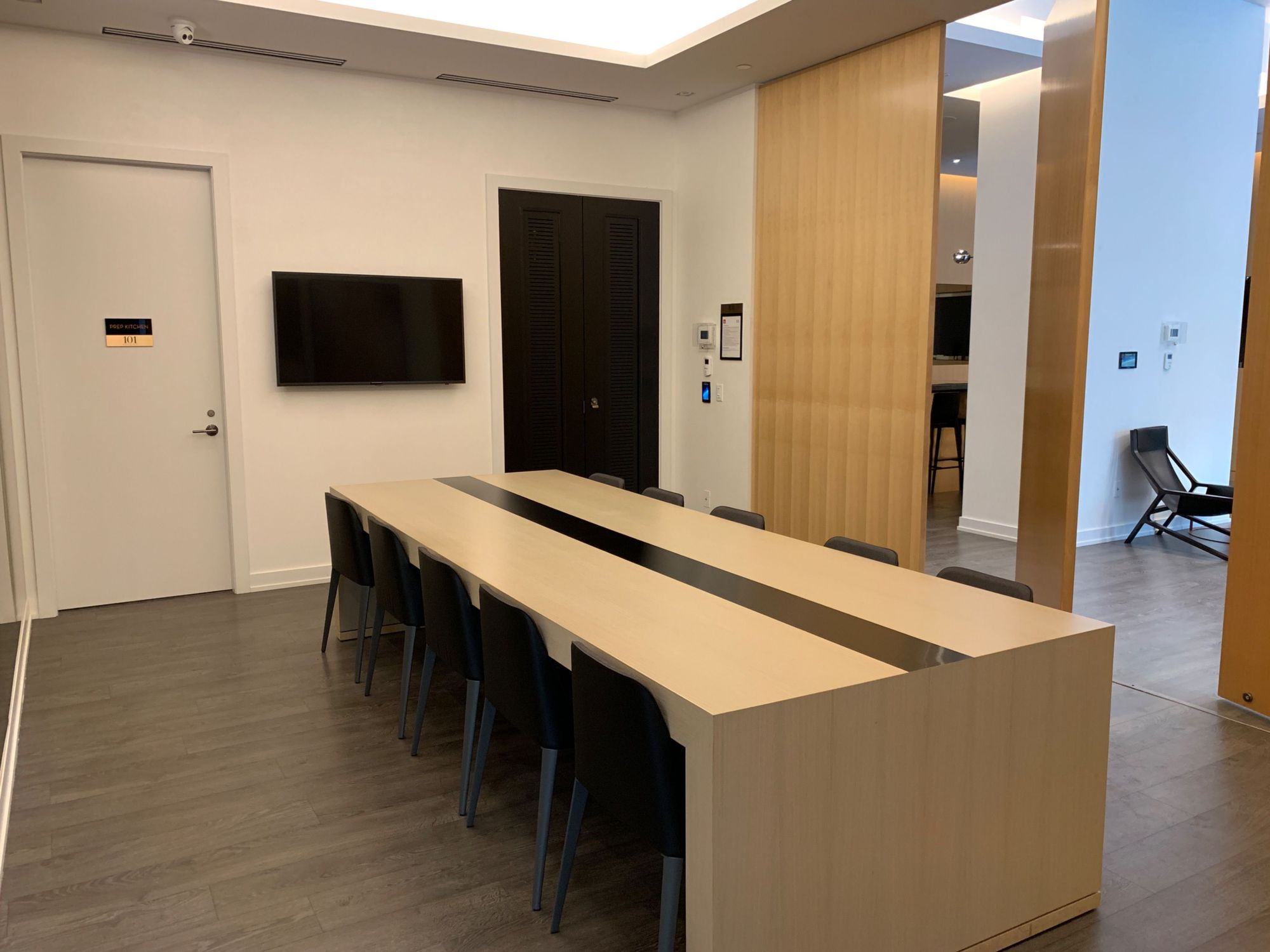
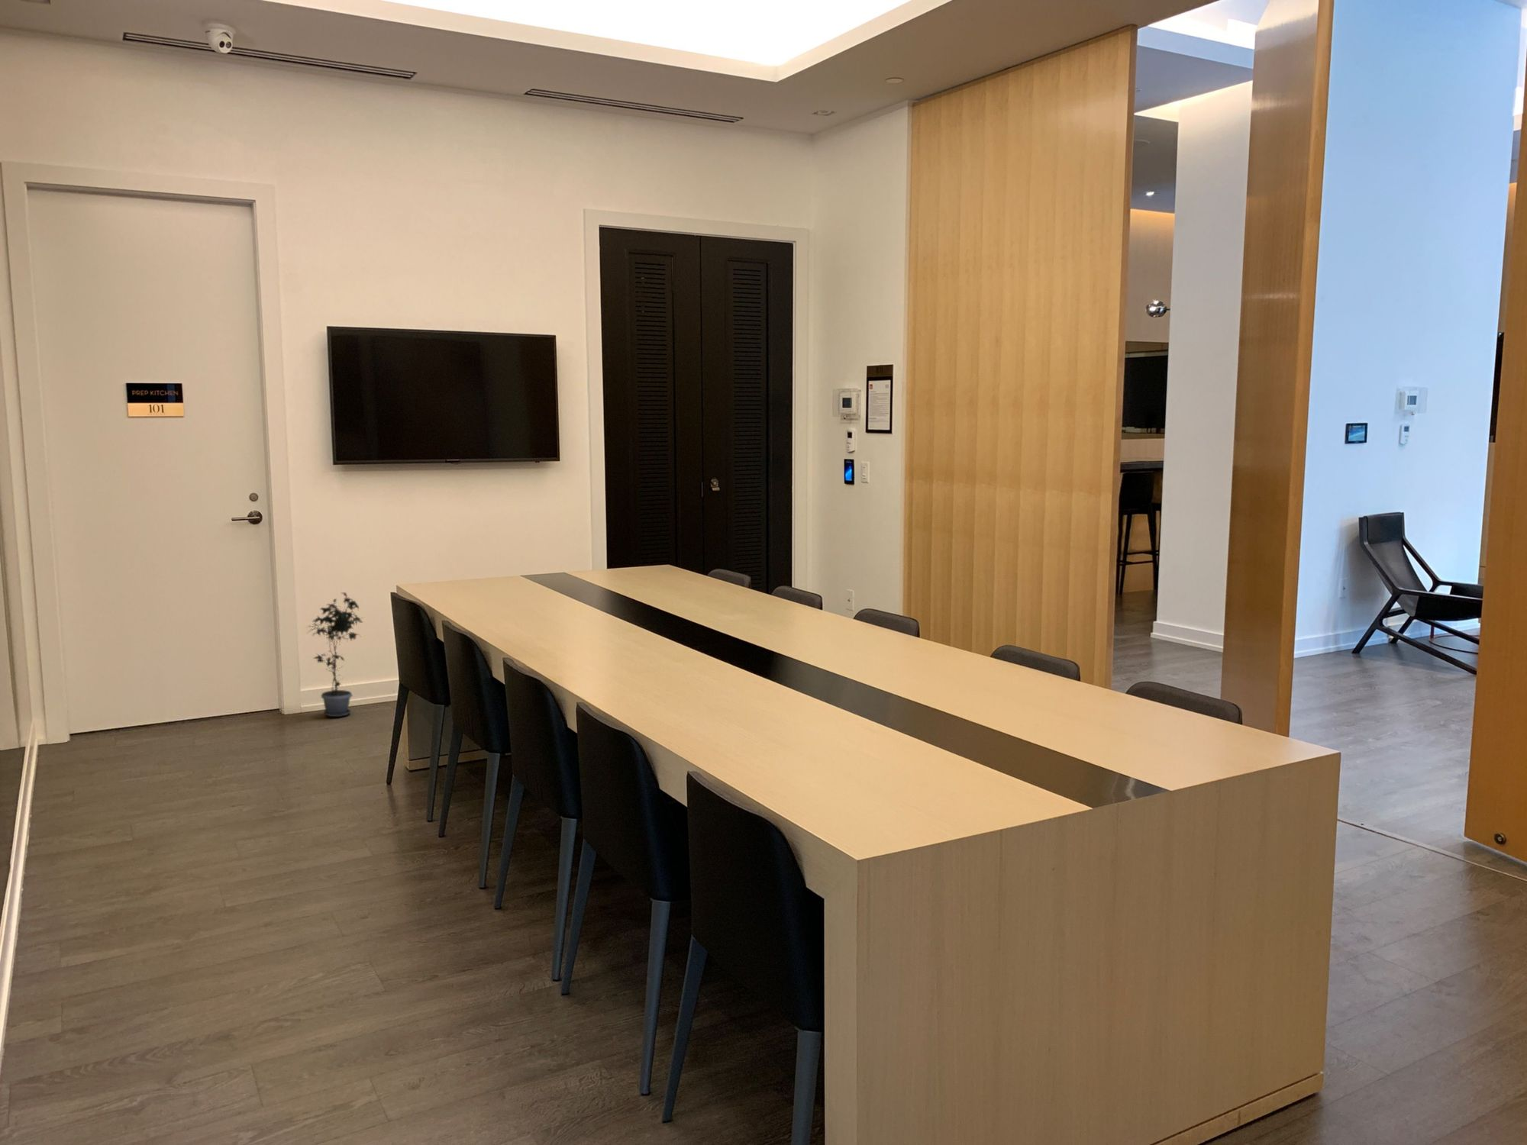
+ potted plant (337, 655)
